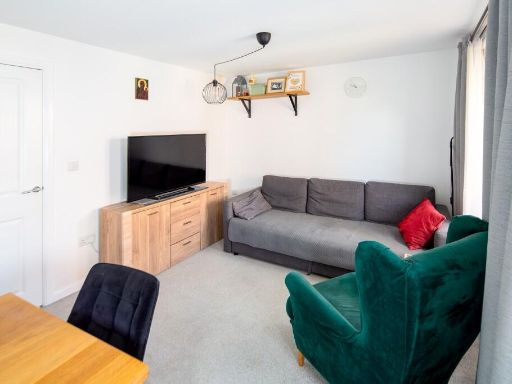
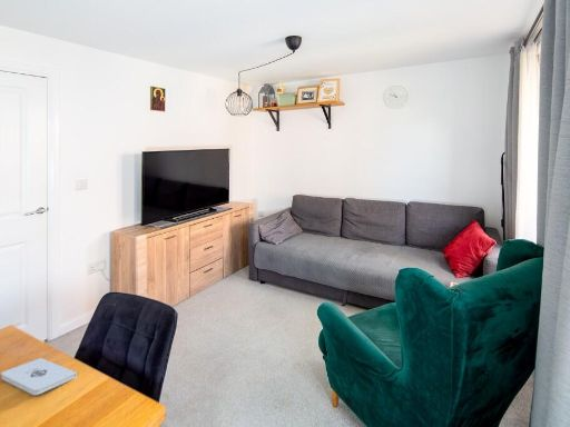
+ notepad (38, 375)
